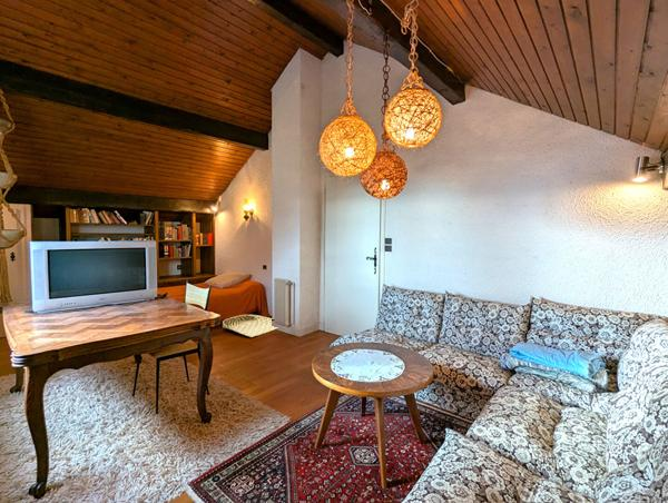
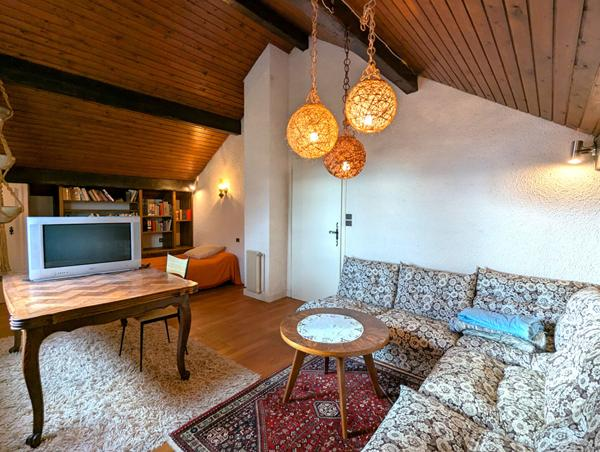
- woven basket (250, 323)
